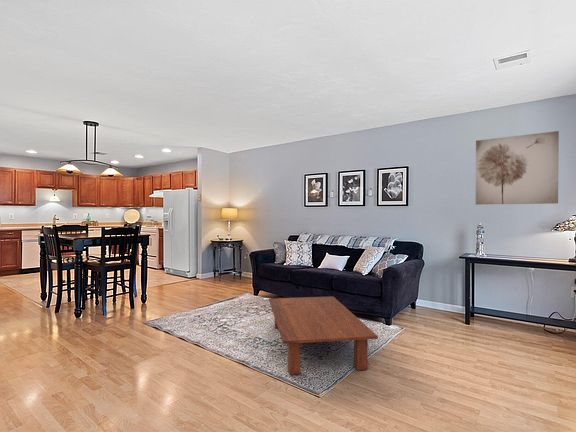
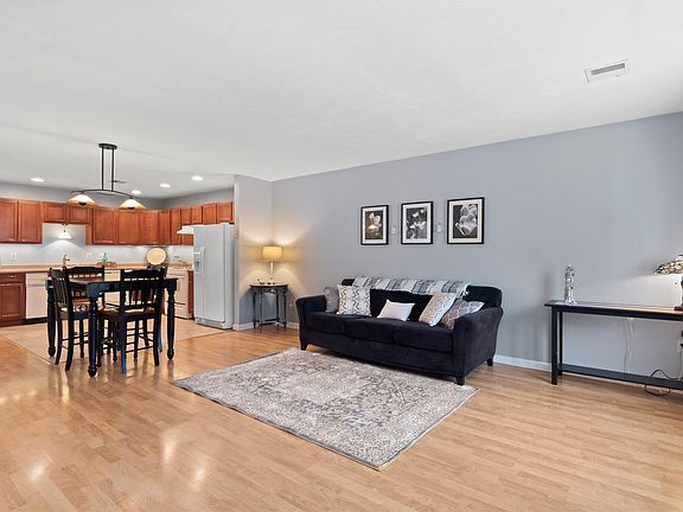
- wall art (514, 170)
- coffee table (313, 329)
